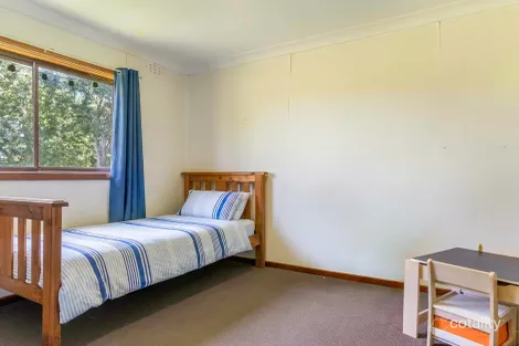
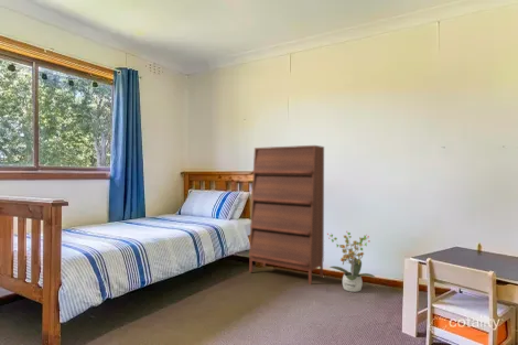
+ potted plant (350, 260)
+ shoe cabinet (284, 211)
